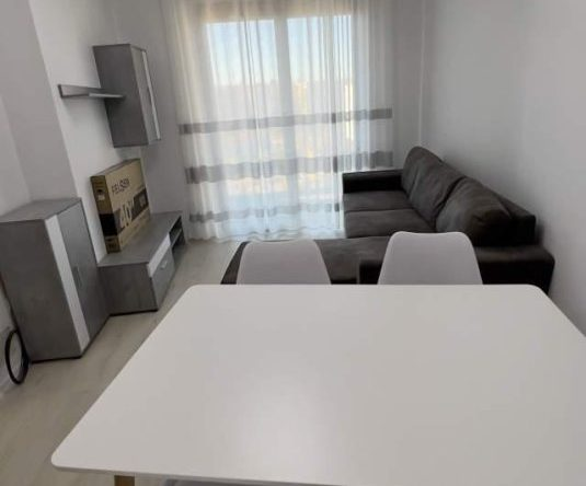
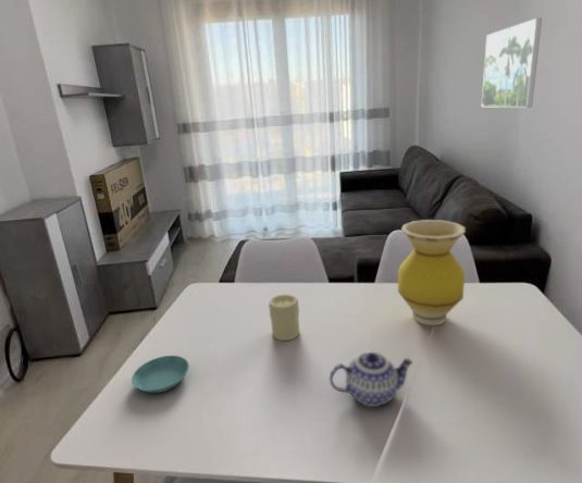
+ saucer (161, 375)
+ candle (285, 315)
+ vase (431, 274)
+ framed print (507, 67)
+ teapot (371, 374)
